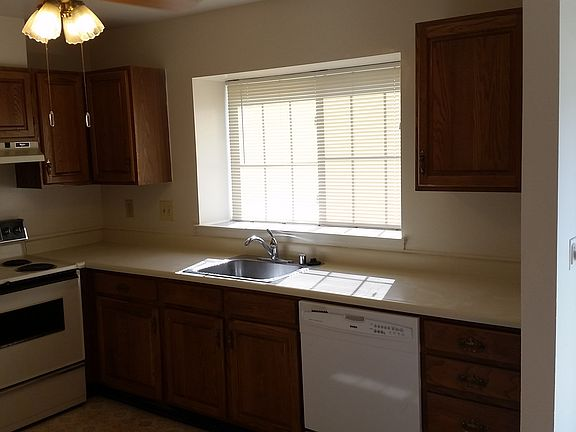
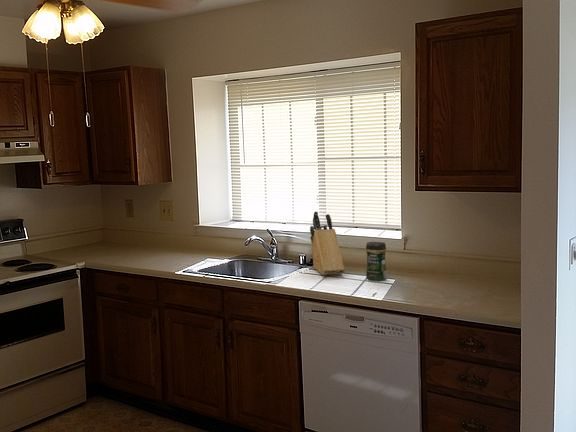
+ knife block (325, 241)
+ coffee jar (376, 260)
